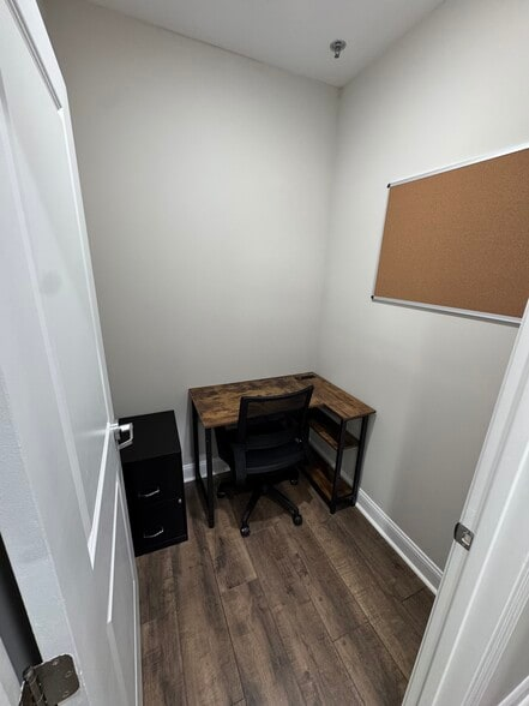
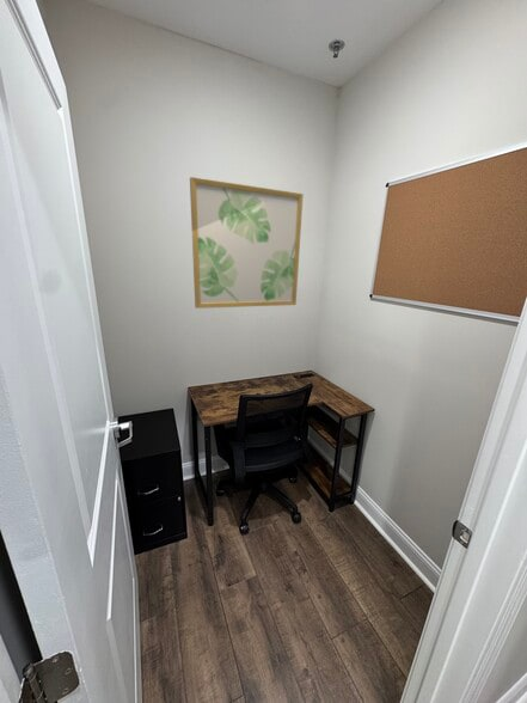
+ wall art (250, 250)
